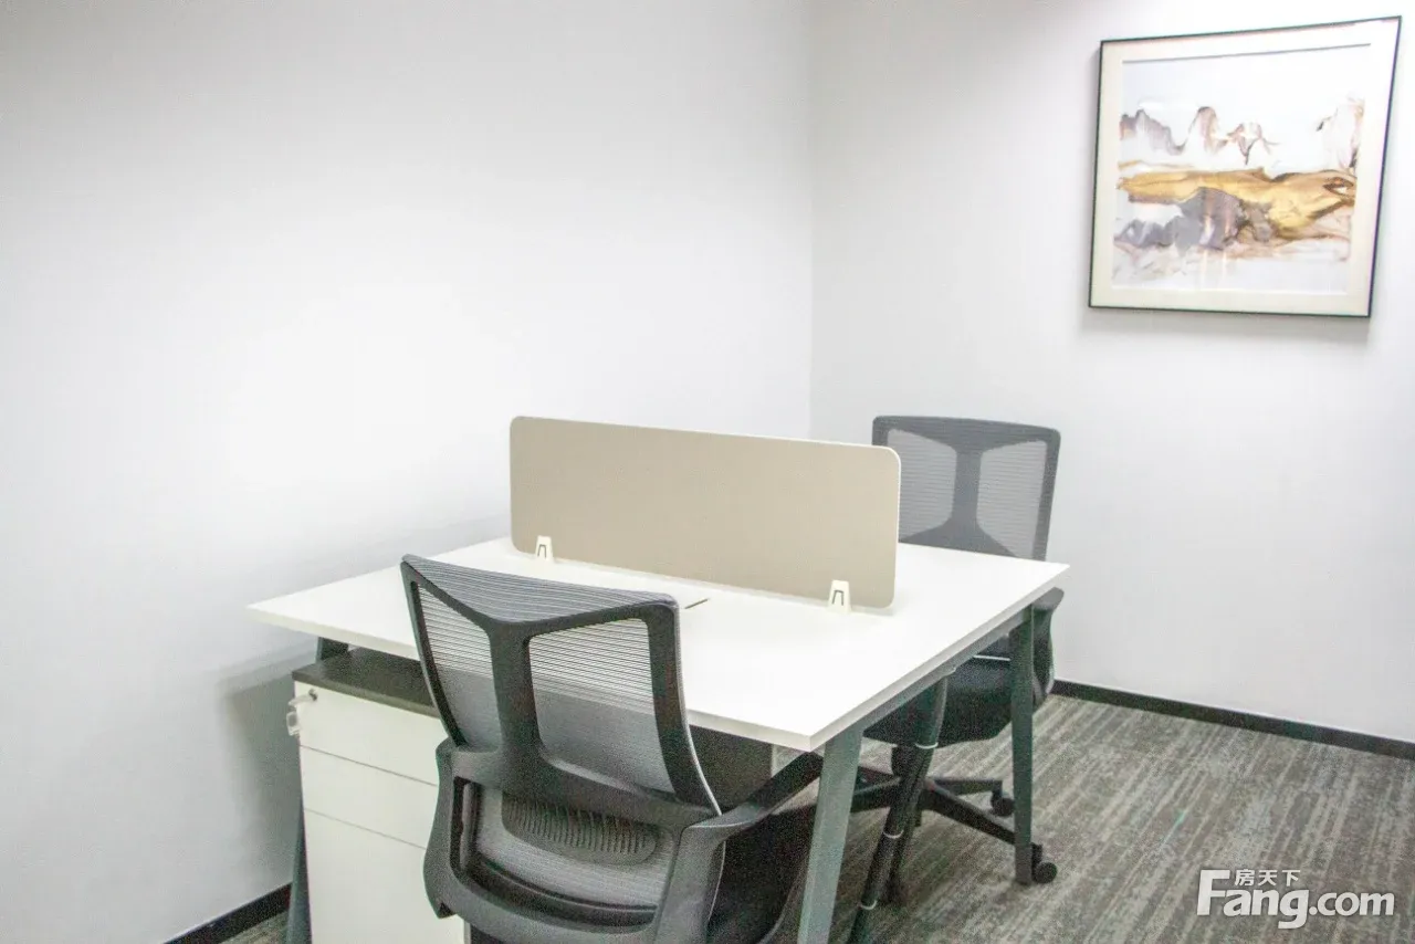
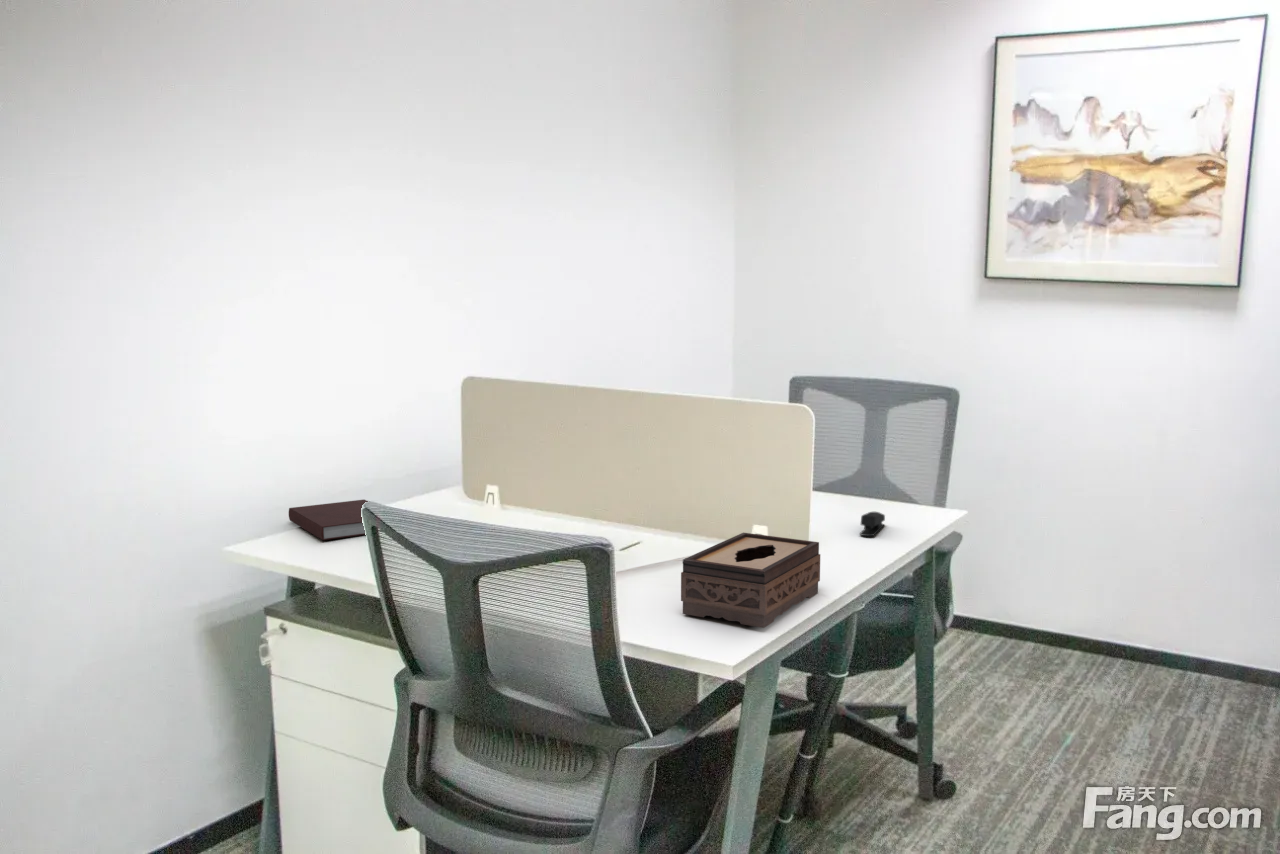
+ stapler (872, 520)
+ notebook (344, 518)
+ tissue box (752, 576)
